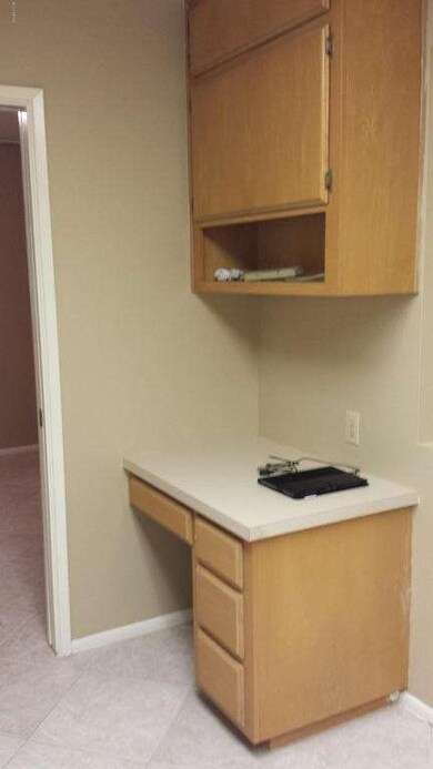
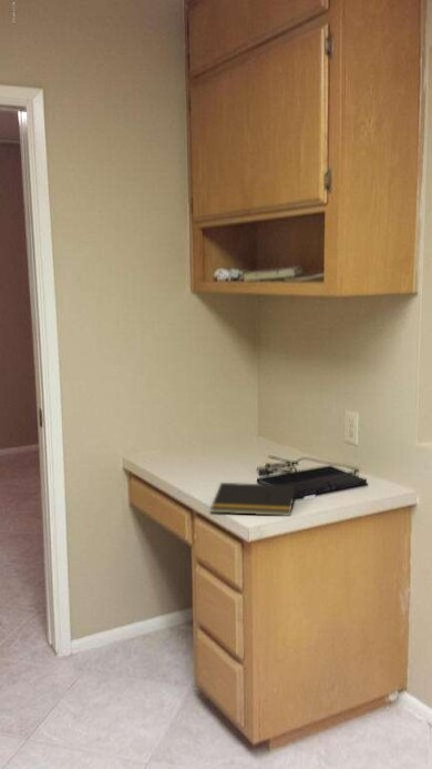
+ notepad (254, 498)
